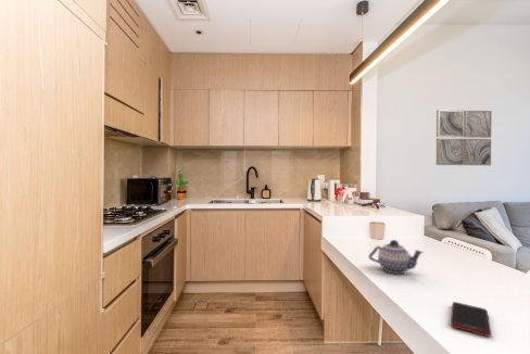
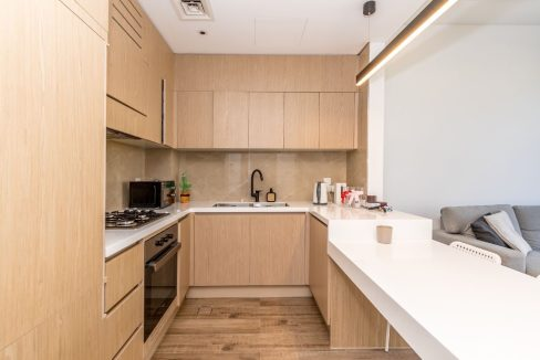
- wall art (464, 137)
- teapot (394, 255)
- cell phone (469, 317)
